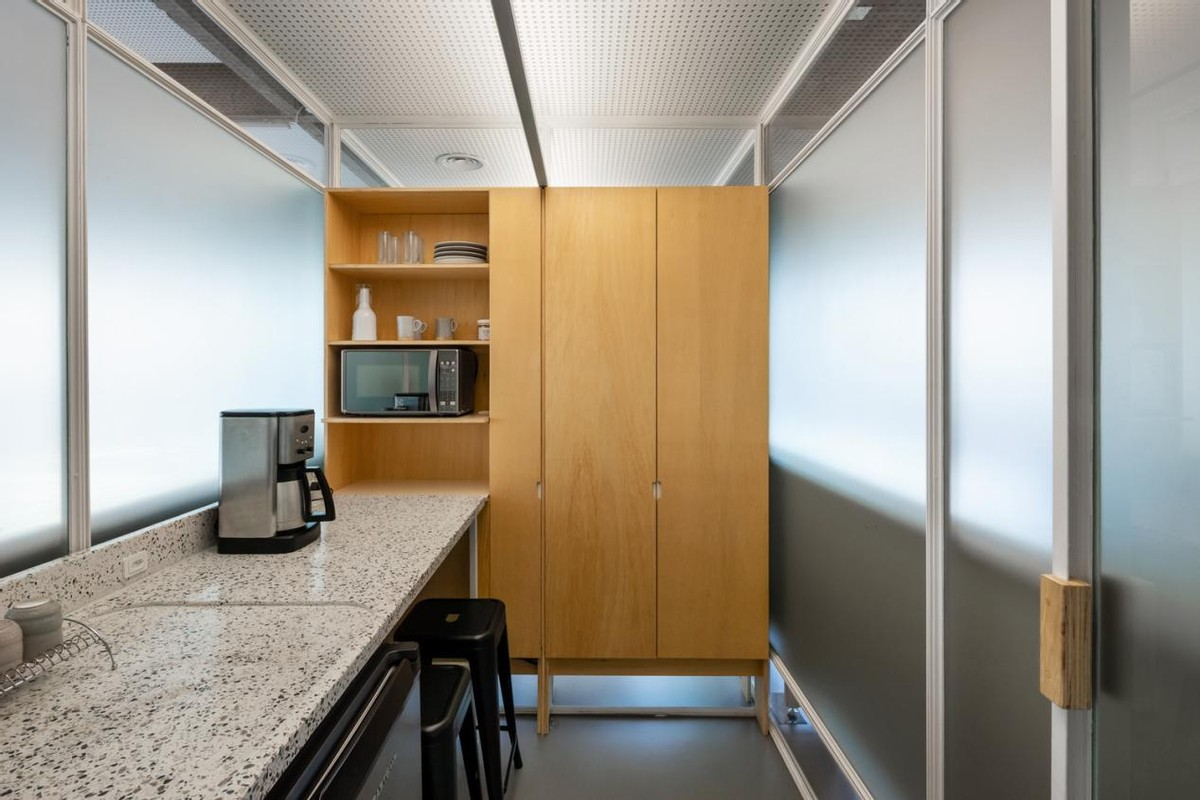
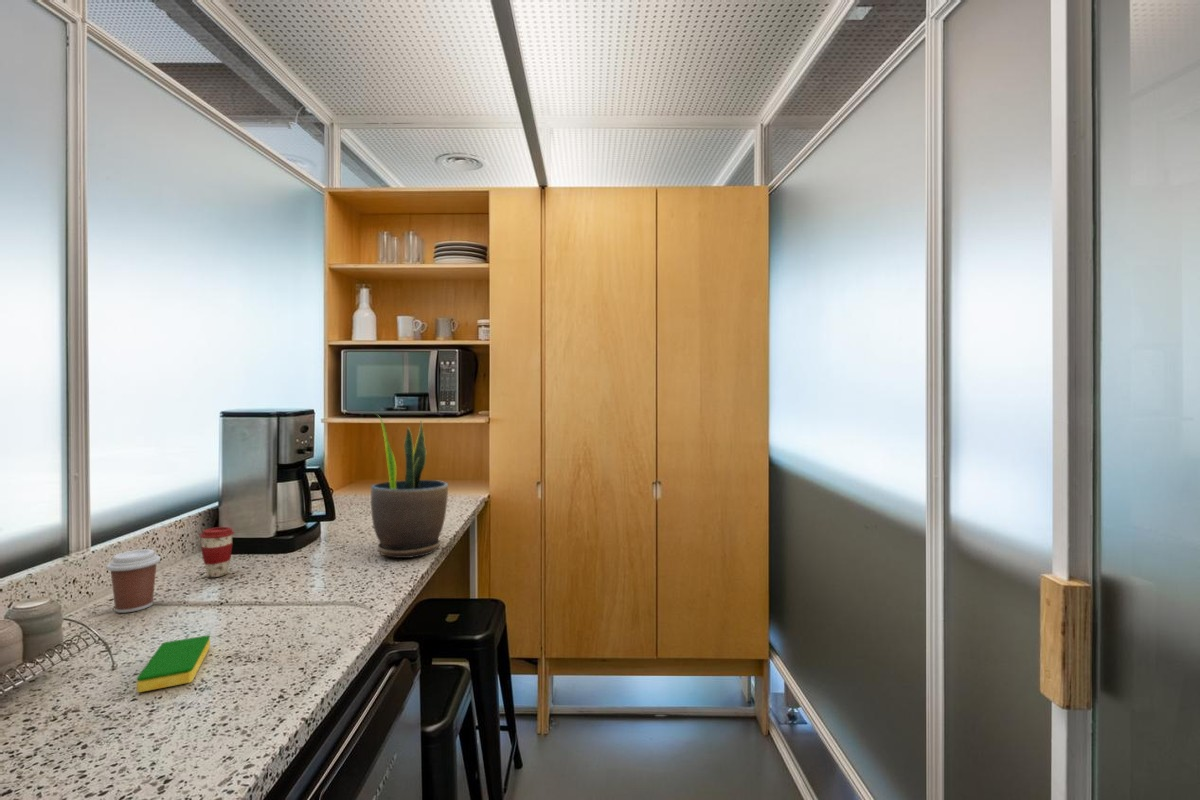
+ coffee cup (217, 551)
+ dish sponge (176, 661)
+ potted plant (410, 481)
+ coffee cup (134, 580)
